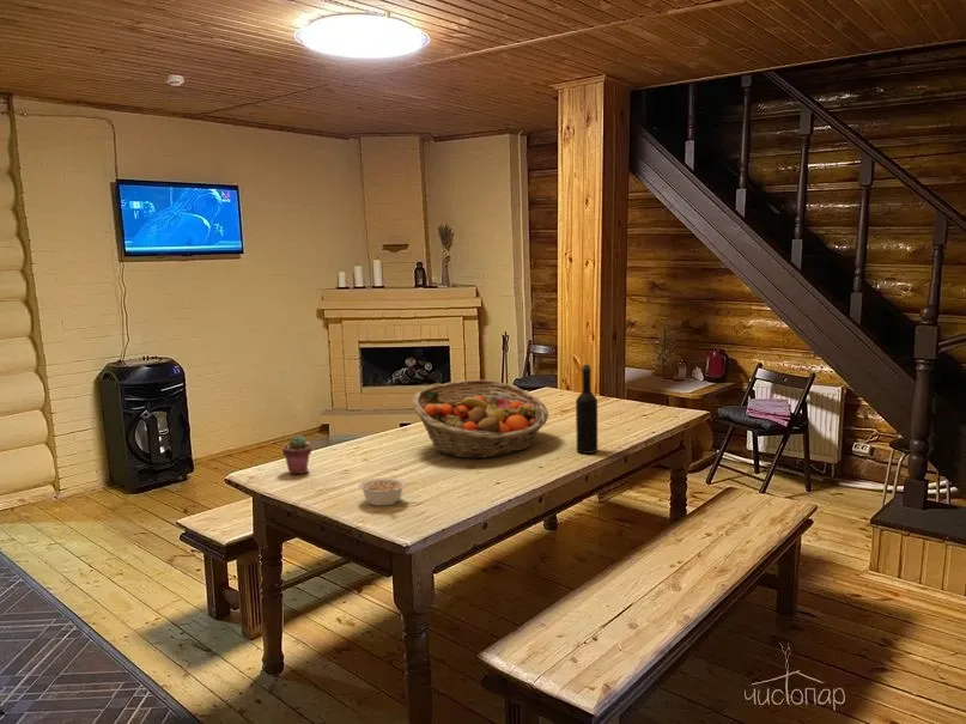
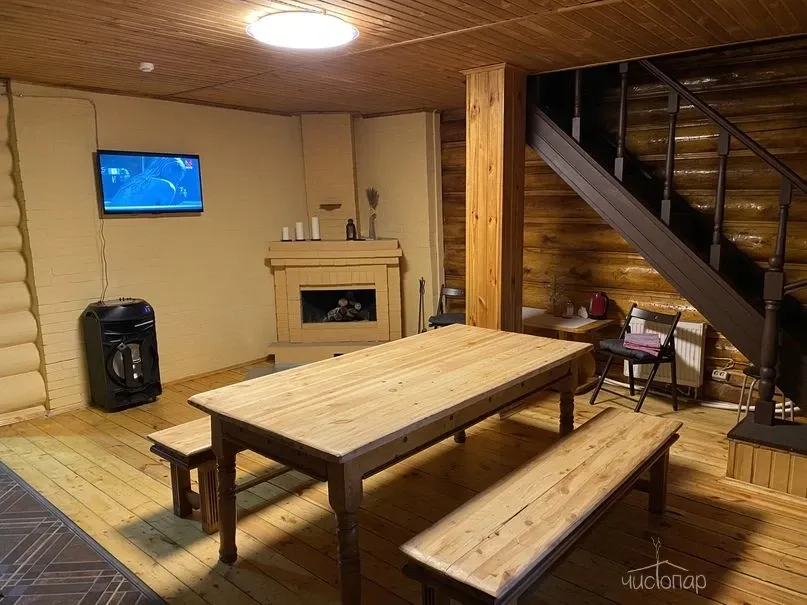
- wine bottle (587, 408)
- potted succulent (297, 454)
- legume (384, 491)
- fruit basket (480, 416)
